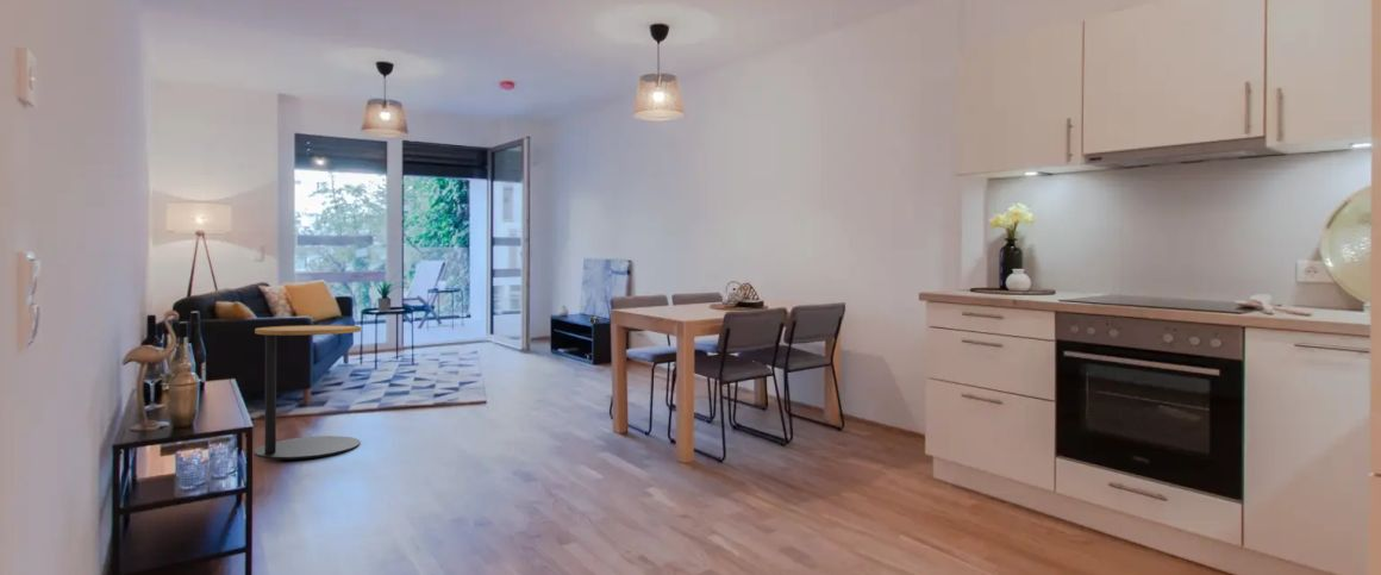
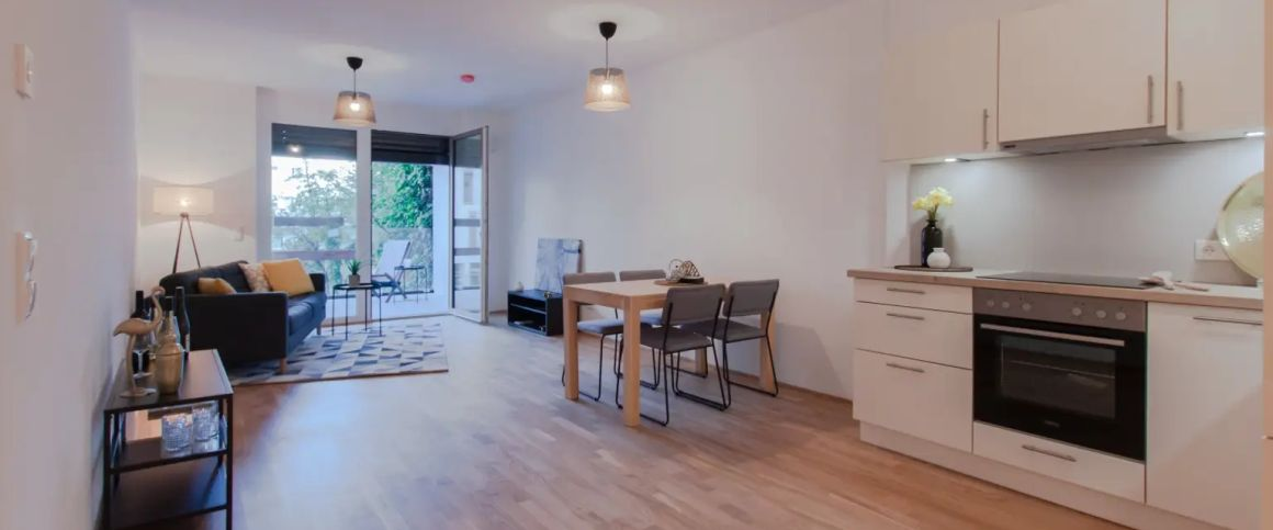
- side table (275, 387)
